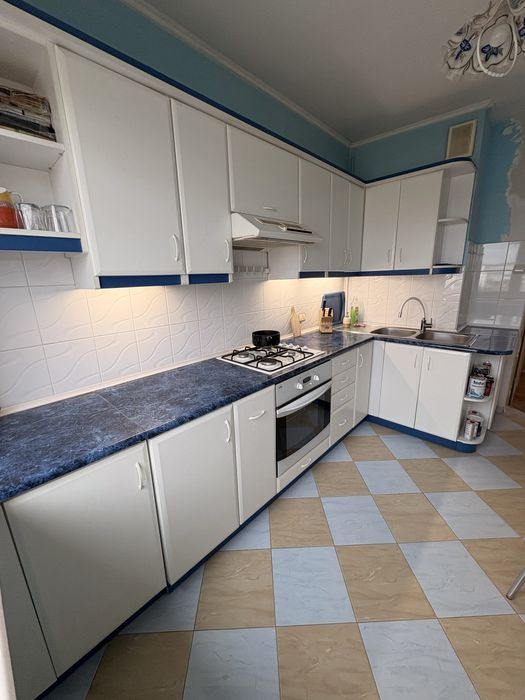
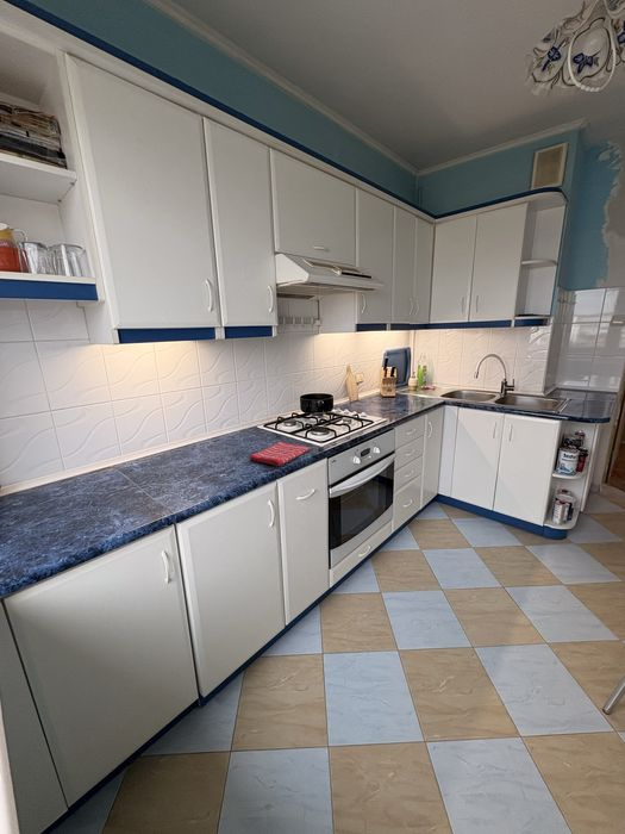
+ dish towel (280, 452)
